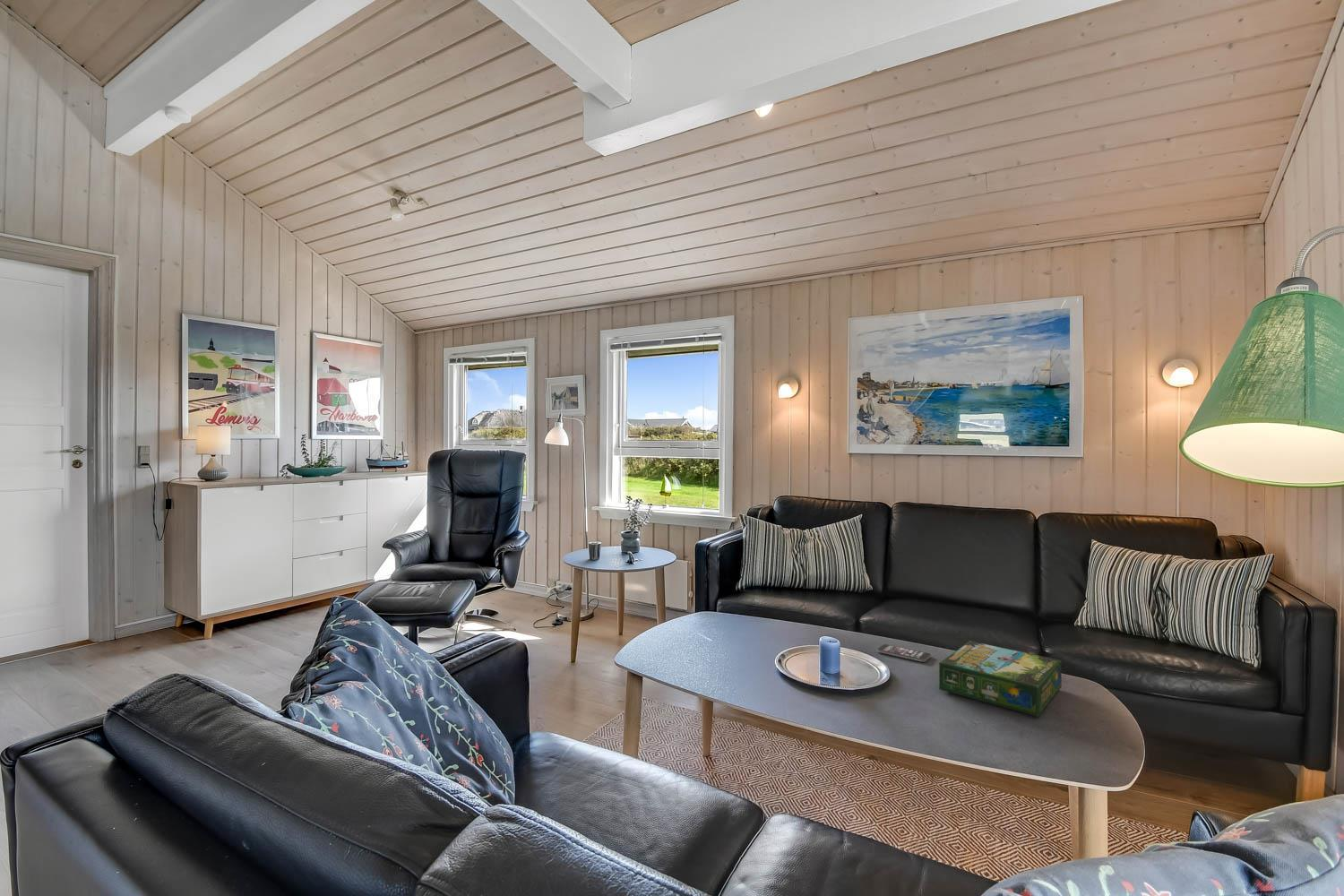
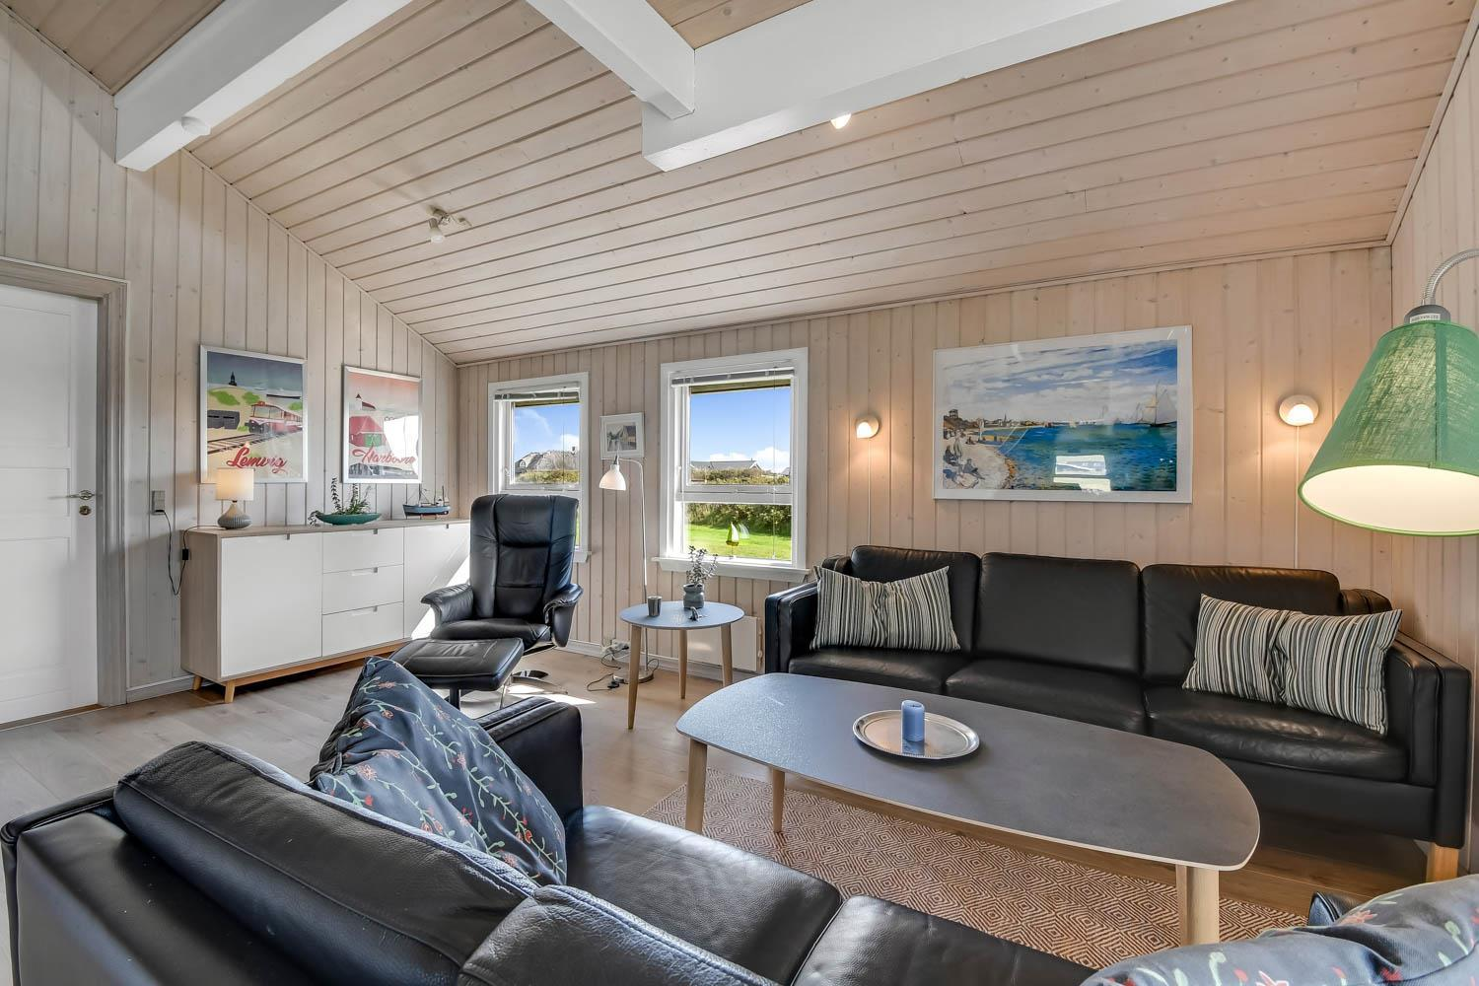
- board game (1000, 675)
- smartphone (903, 652)
